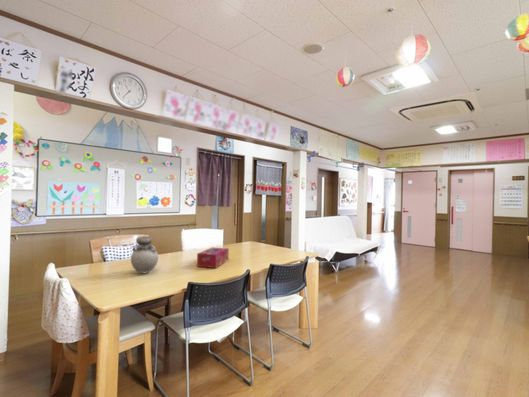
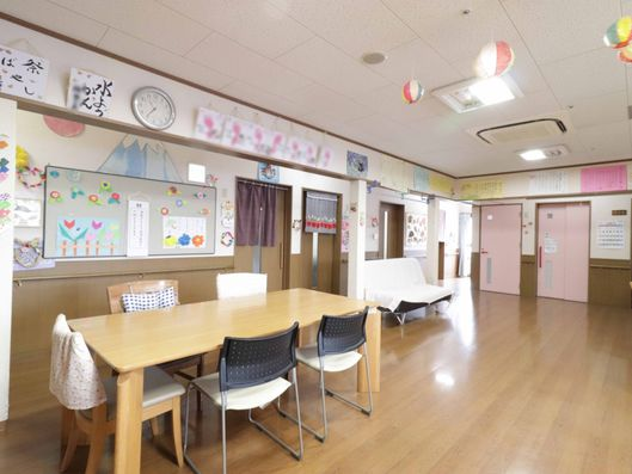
- vase (144, 254)
- tissue box (213, 256)
